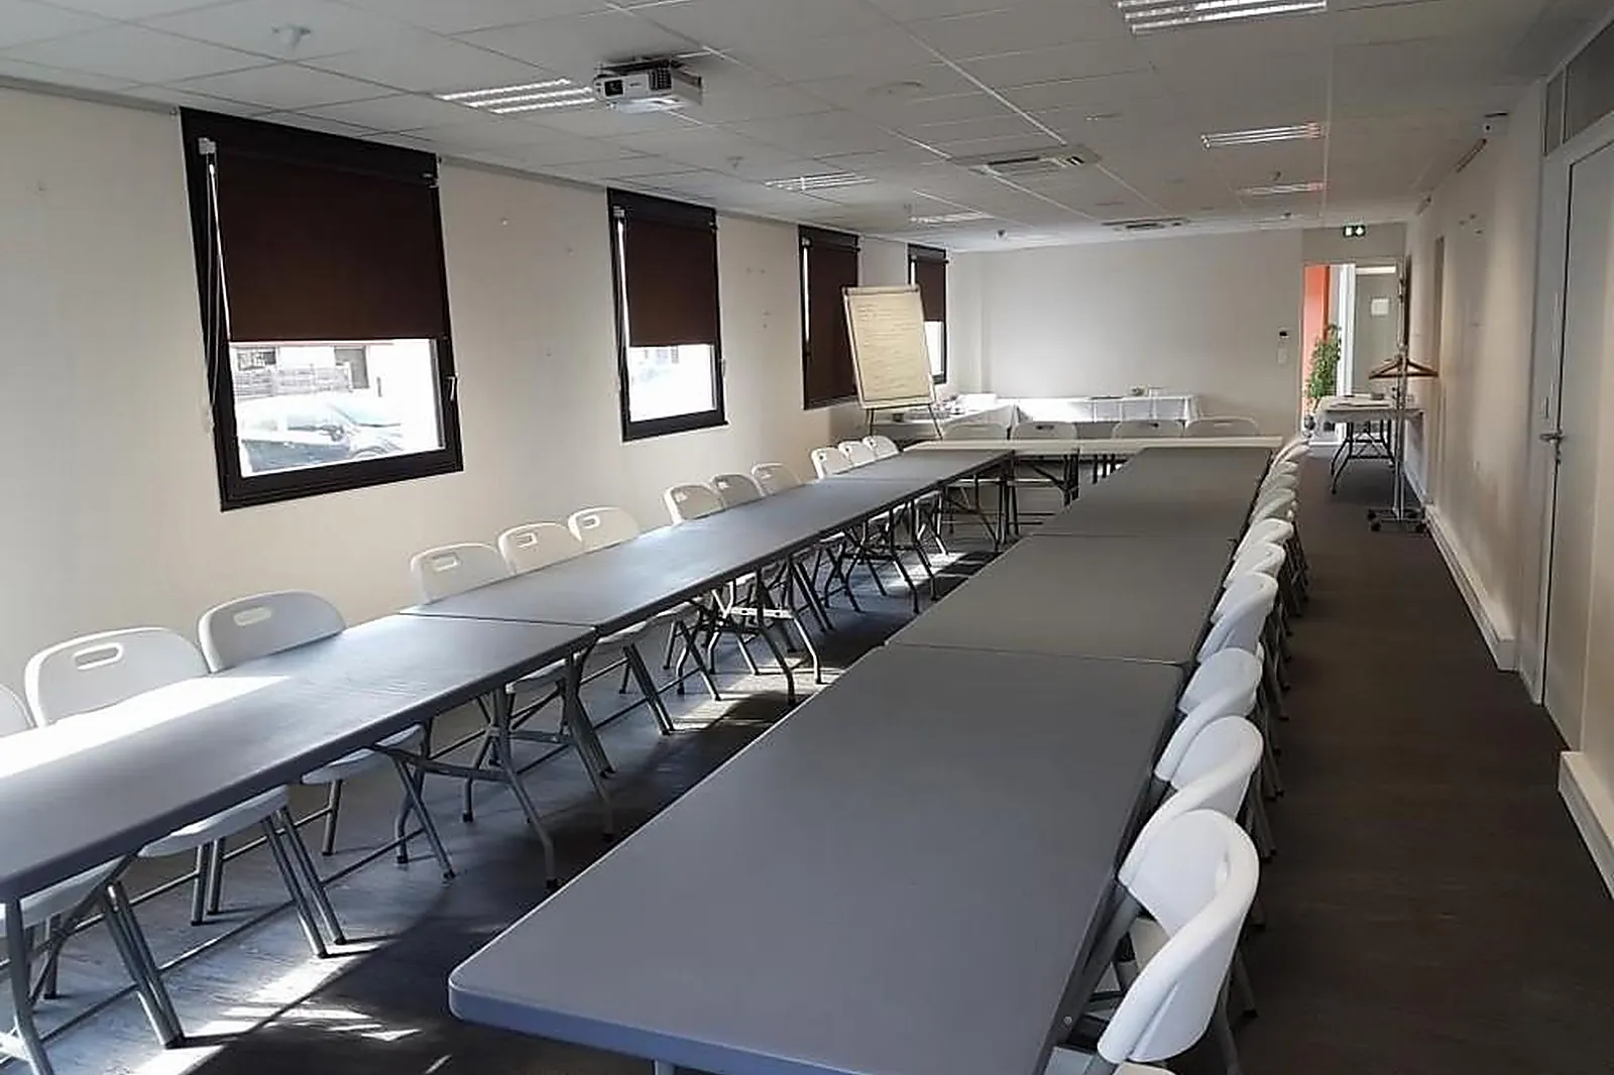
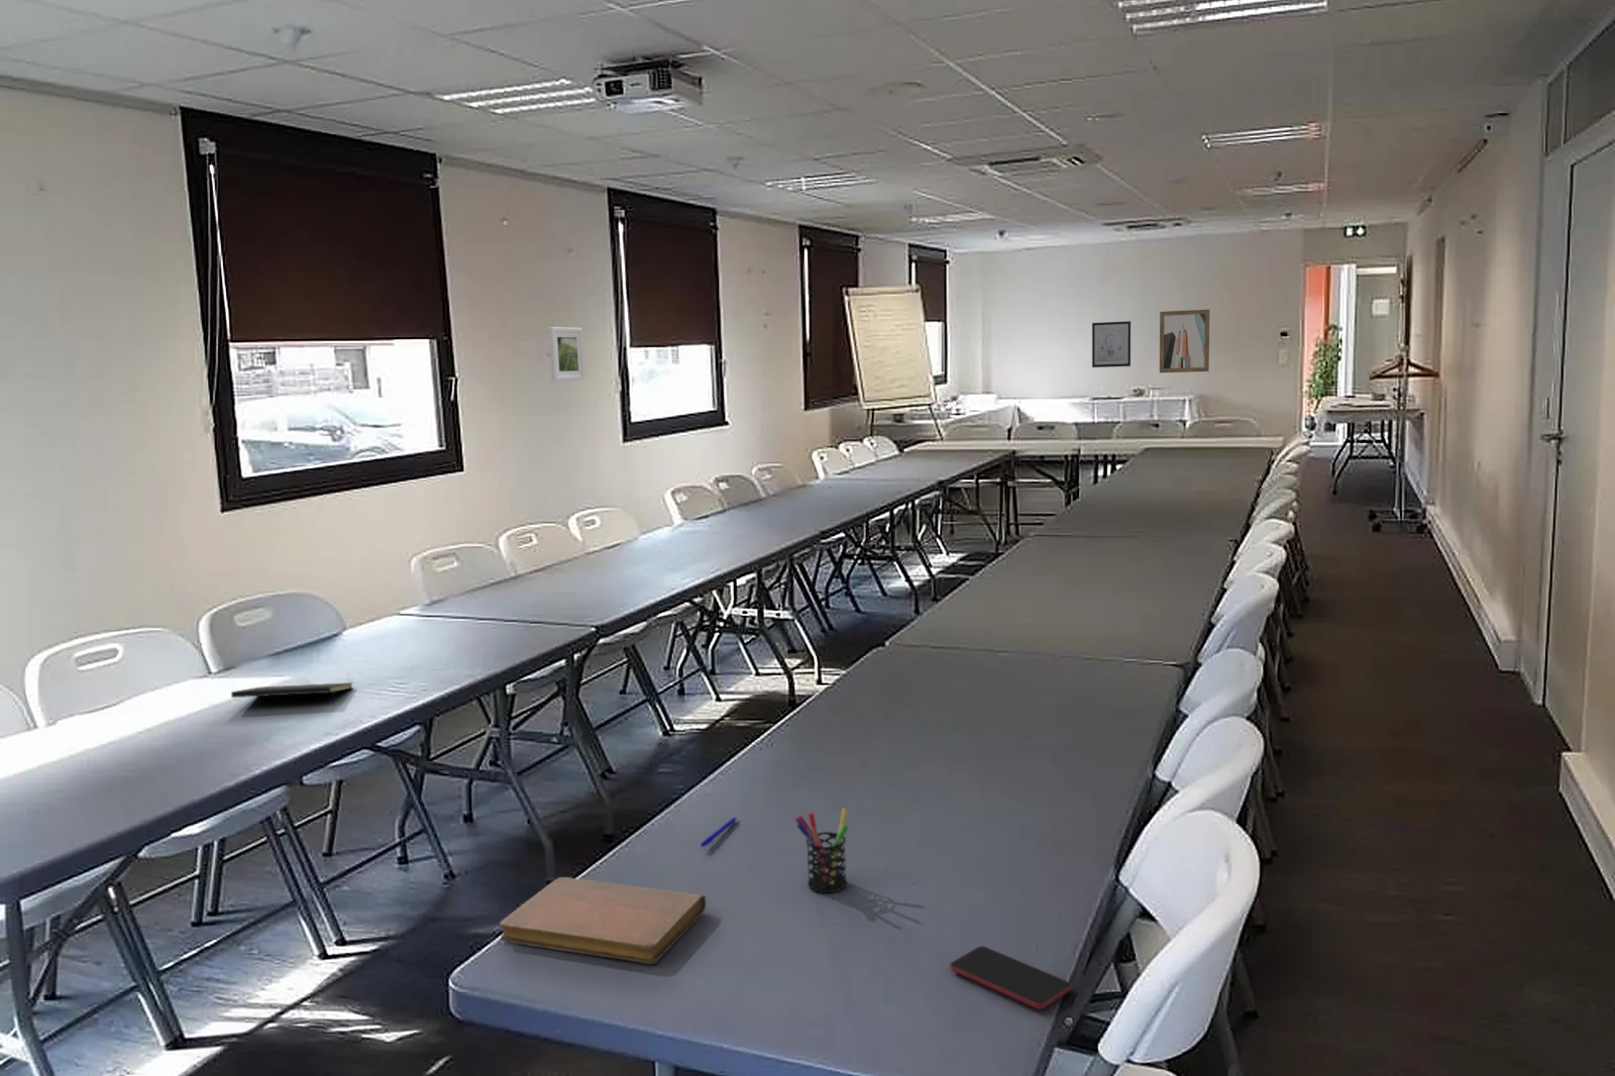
+ notebook (604, 915)
+ pen holder (827, 847)
+ wall art (1184, 341)
+ pen (719, 831)
+ wall art (1111, 345)
+ smartphone (1010, 976)
+ notepad (294, 689)
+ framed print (567, 353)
